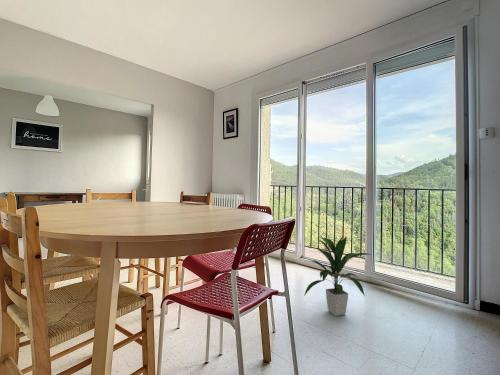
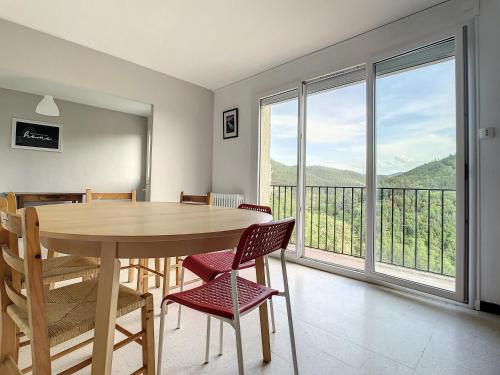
- indoor plant (333, 272)
